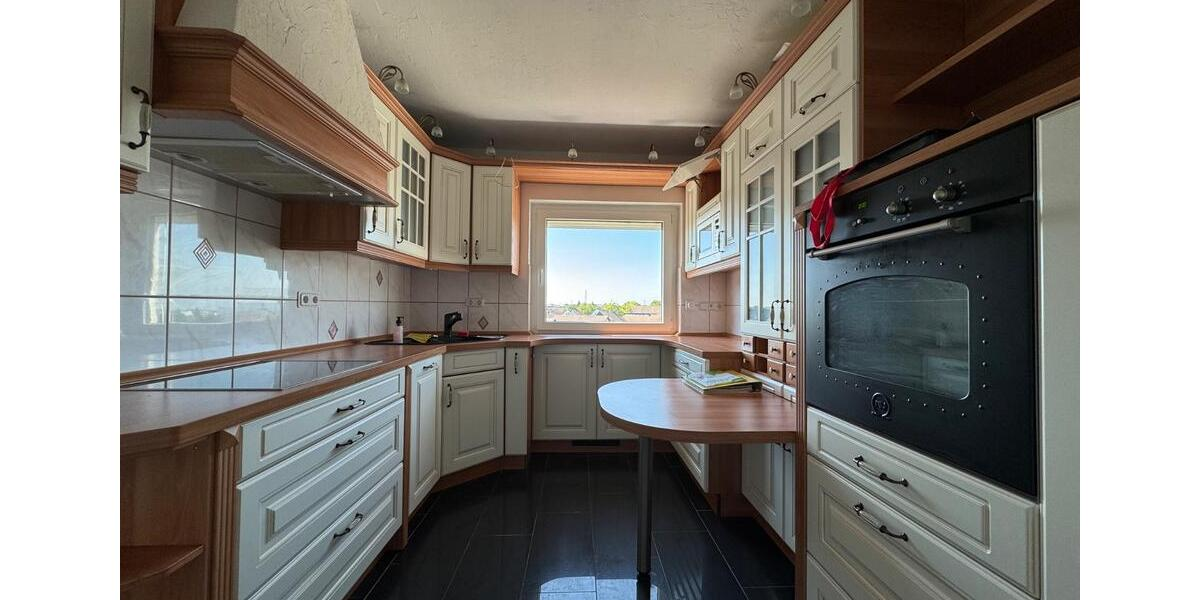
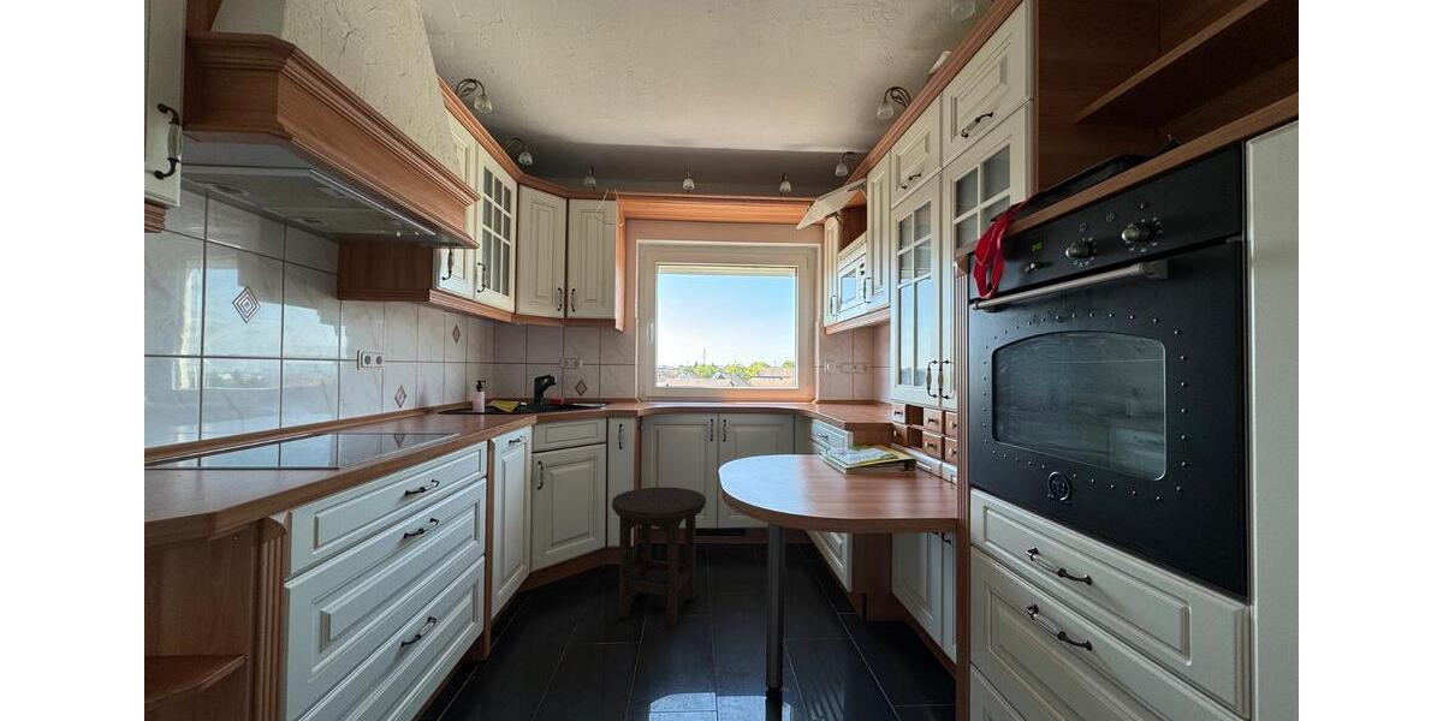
+ stool (651, 552)
